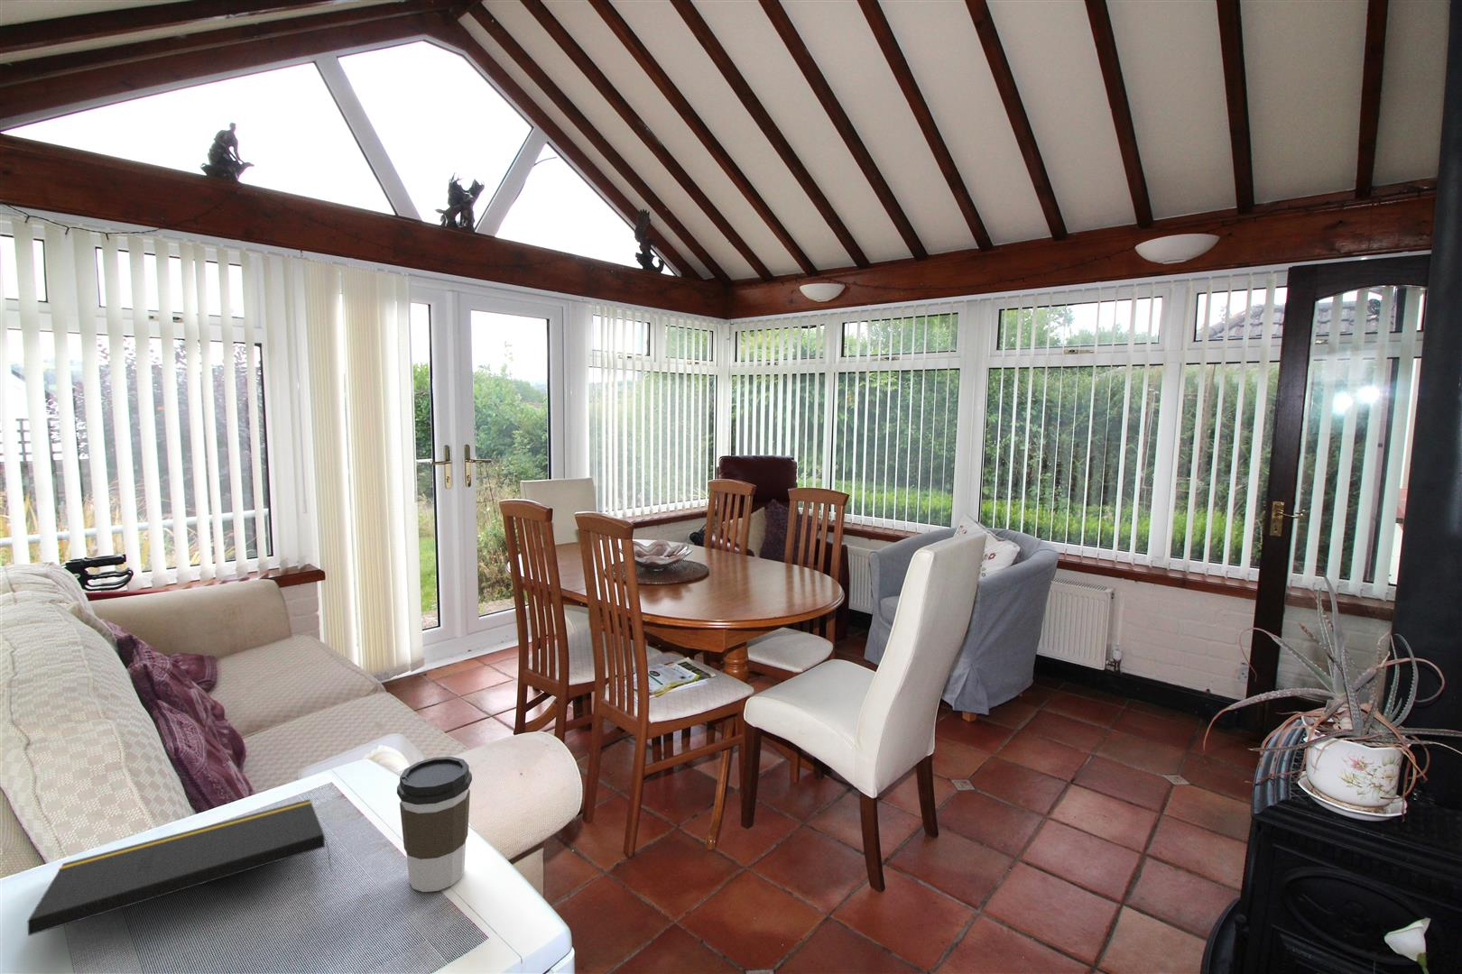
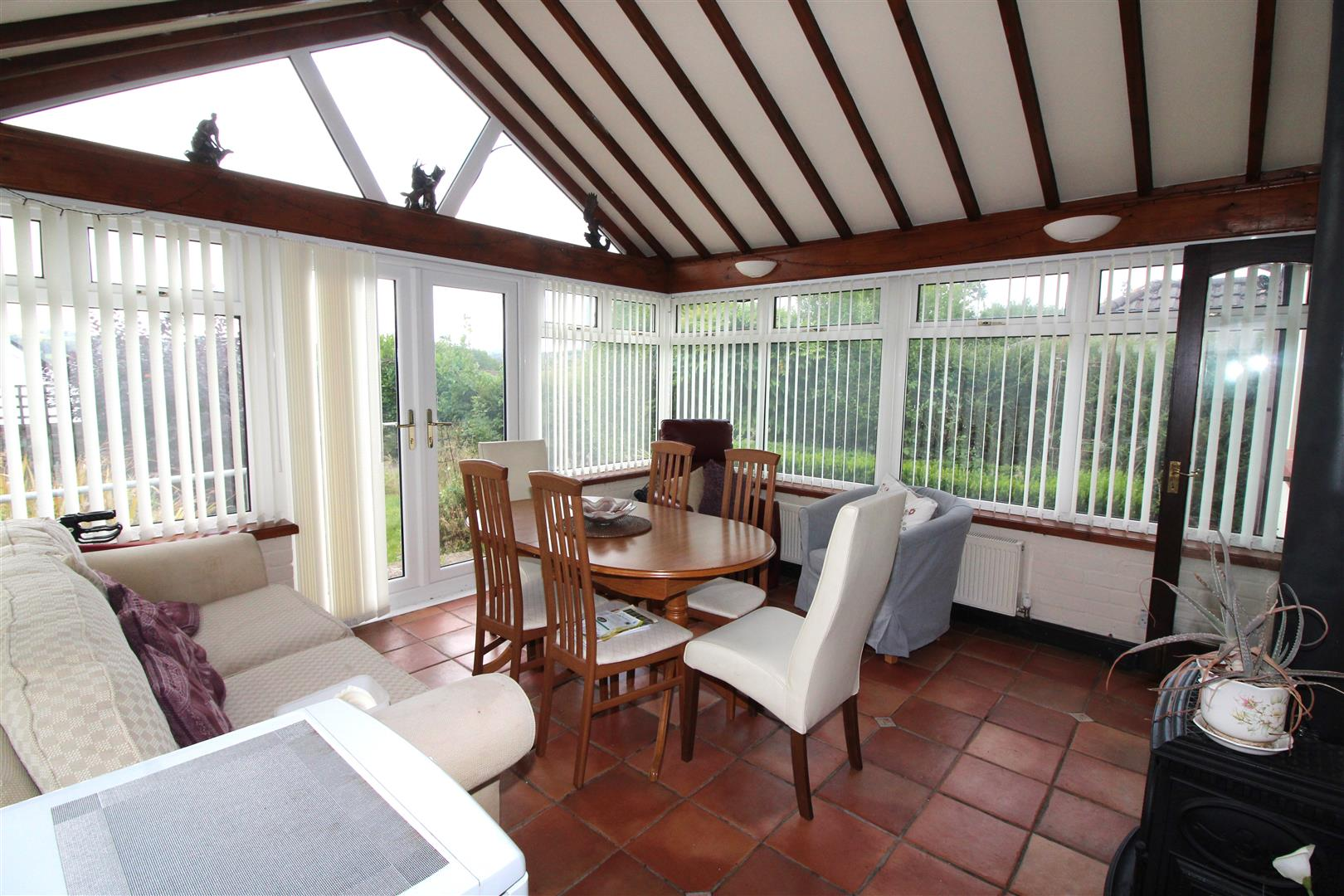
- coffee cup (436, 823)
- notepad (194, 854)
